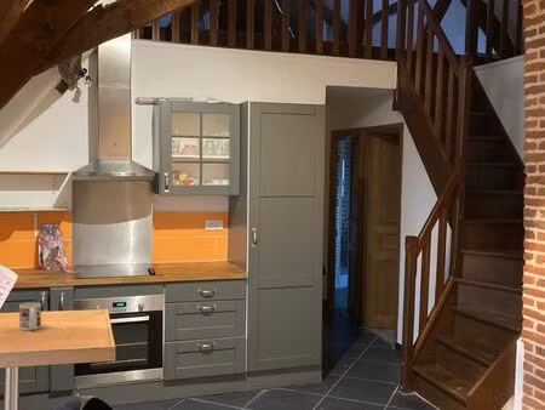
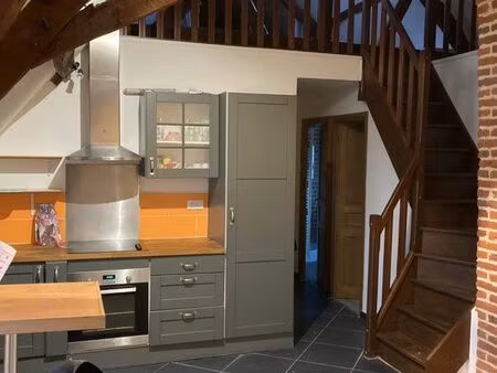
- mug (30, 317)
